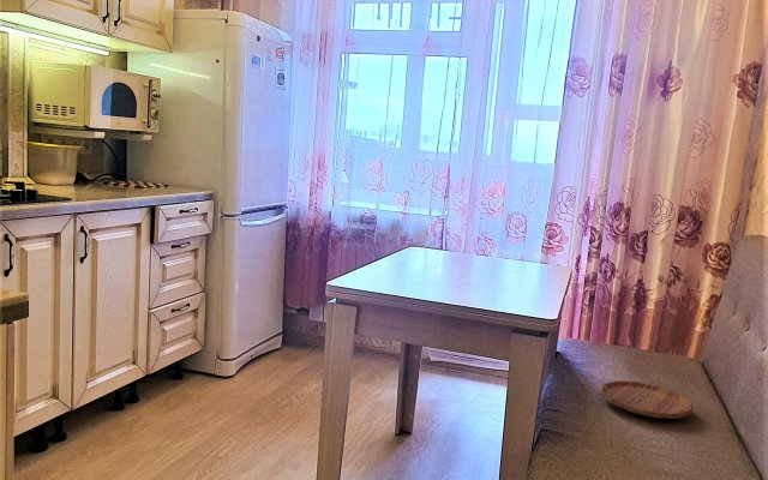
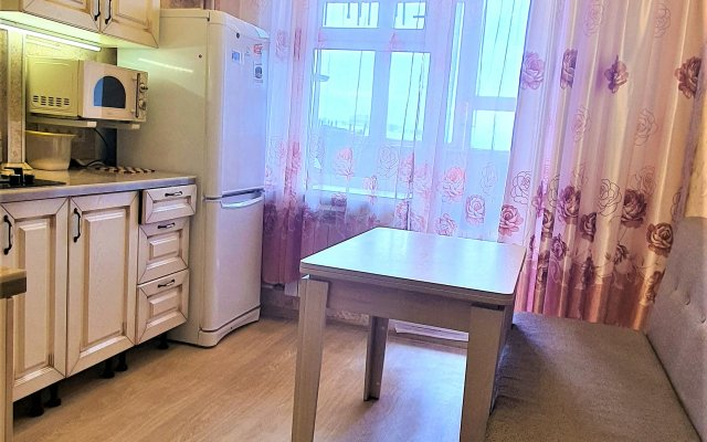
- tray (644, 401)
